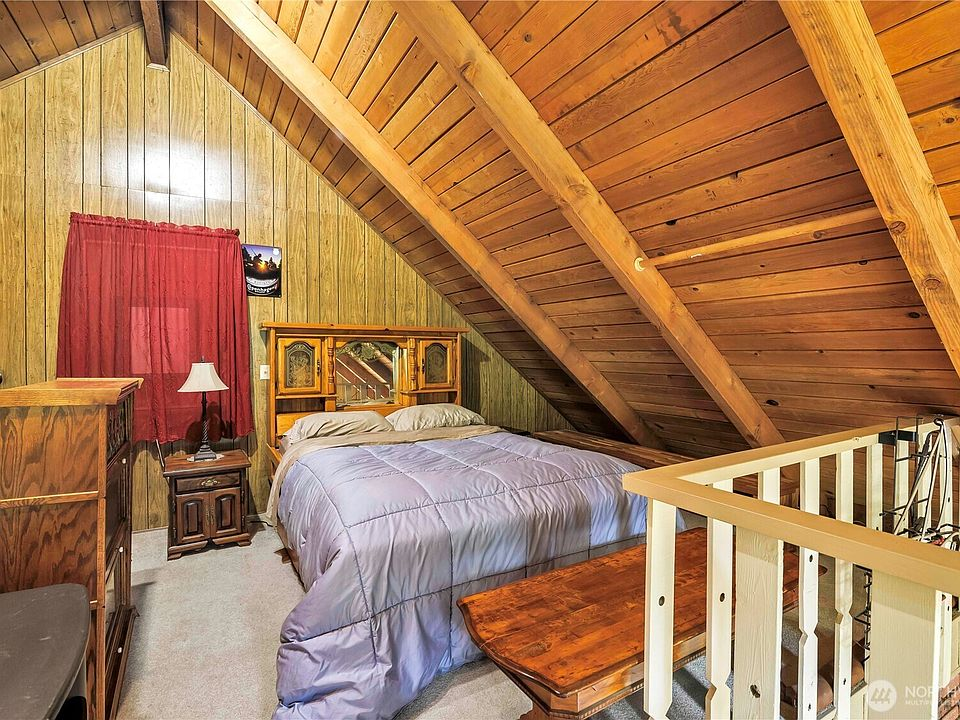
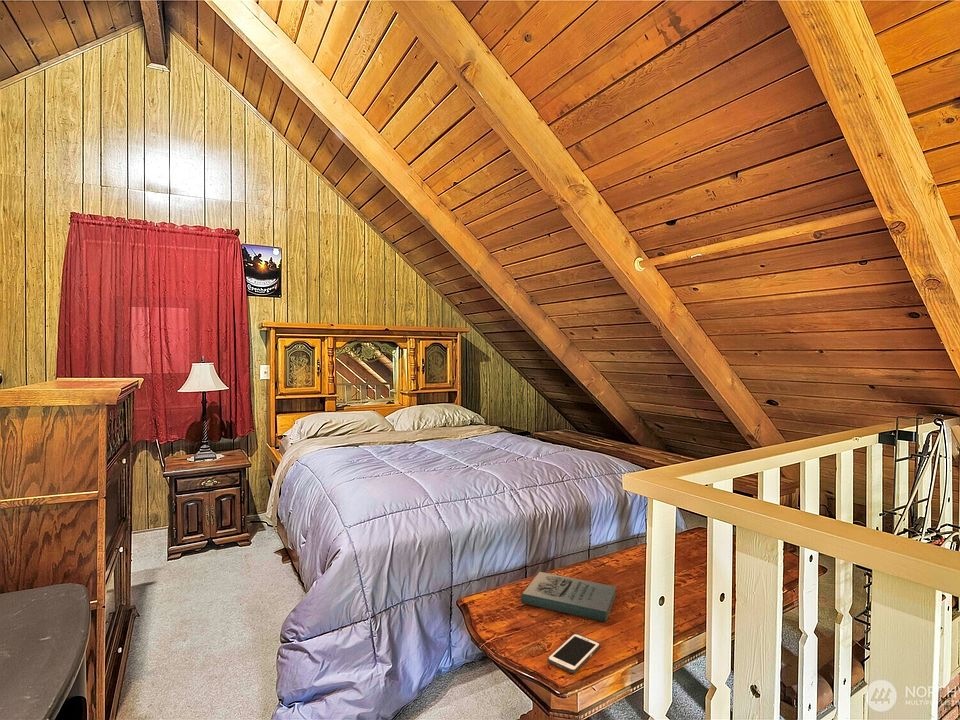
+ cell phone (574, 652)
+ book (569, 595)
